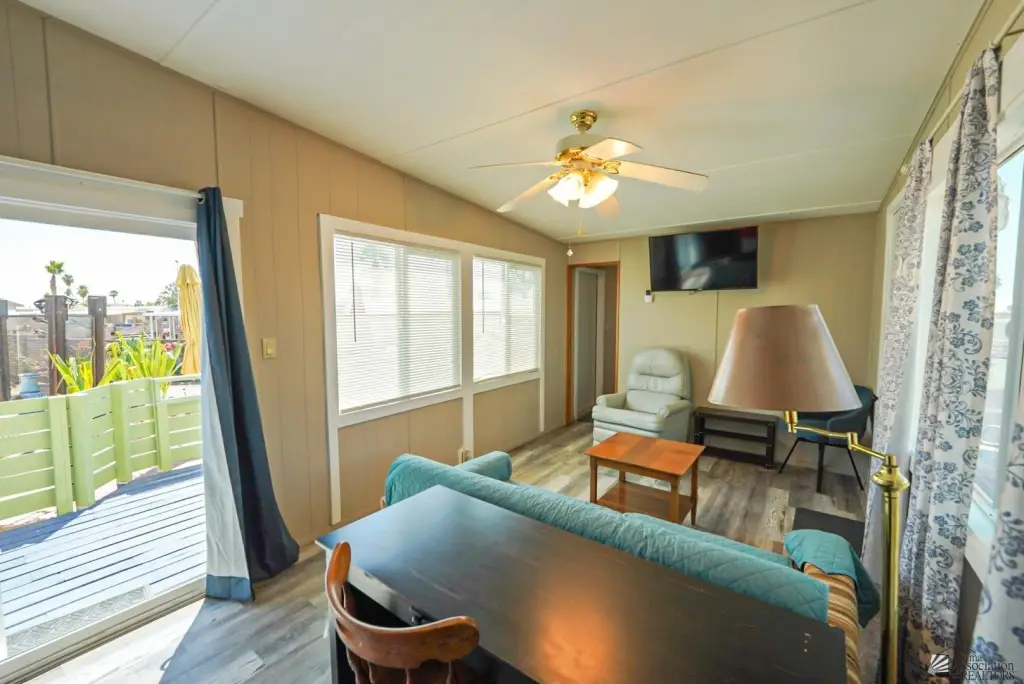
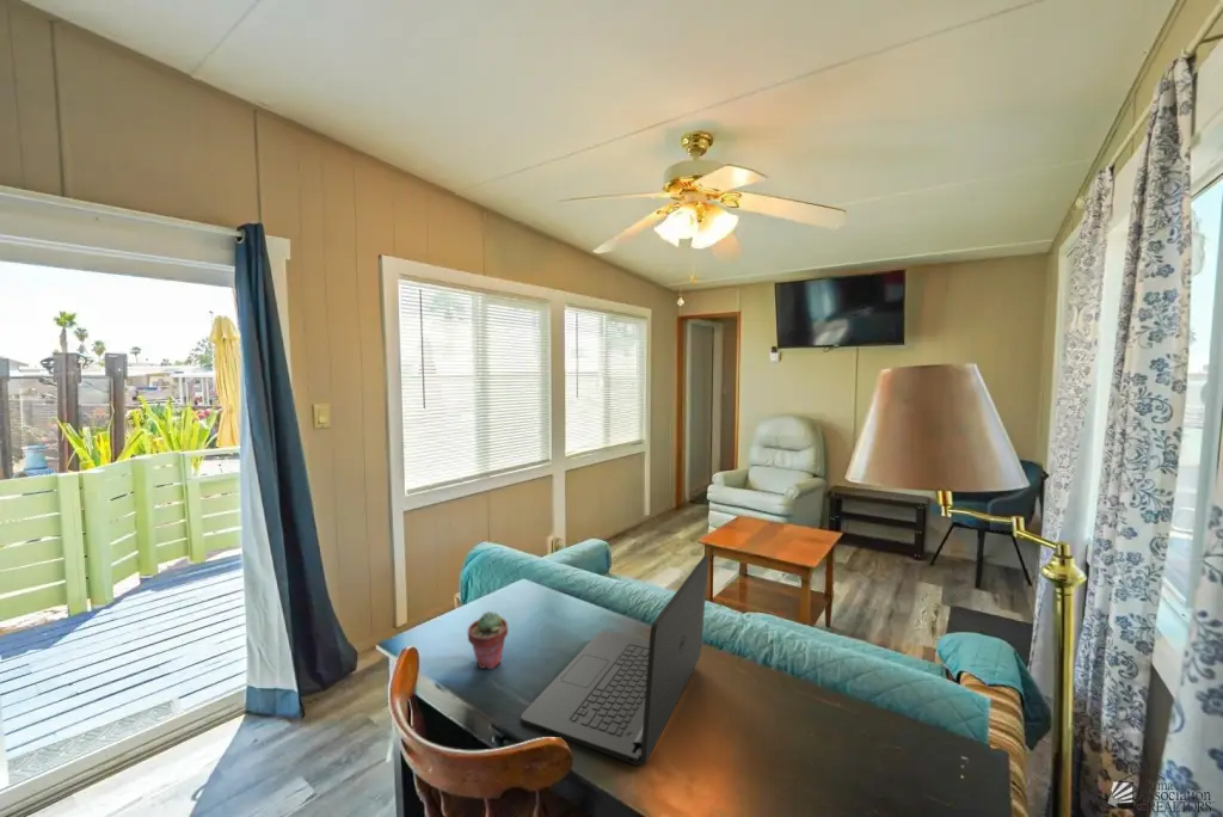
+ laptop (621, 634)
+ potted succulent (487, 637)
